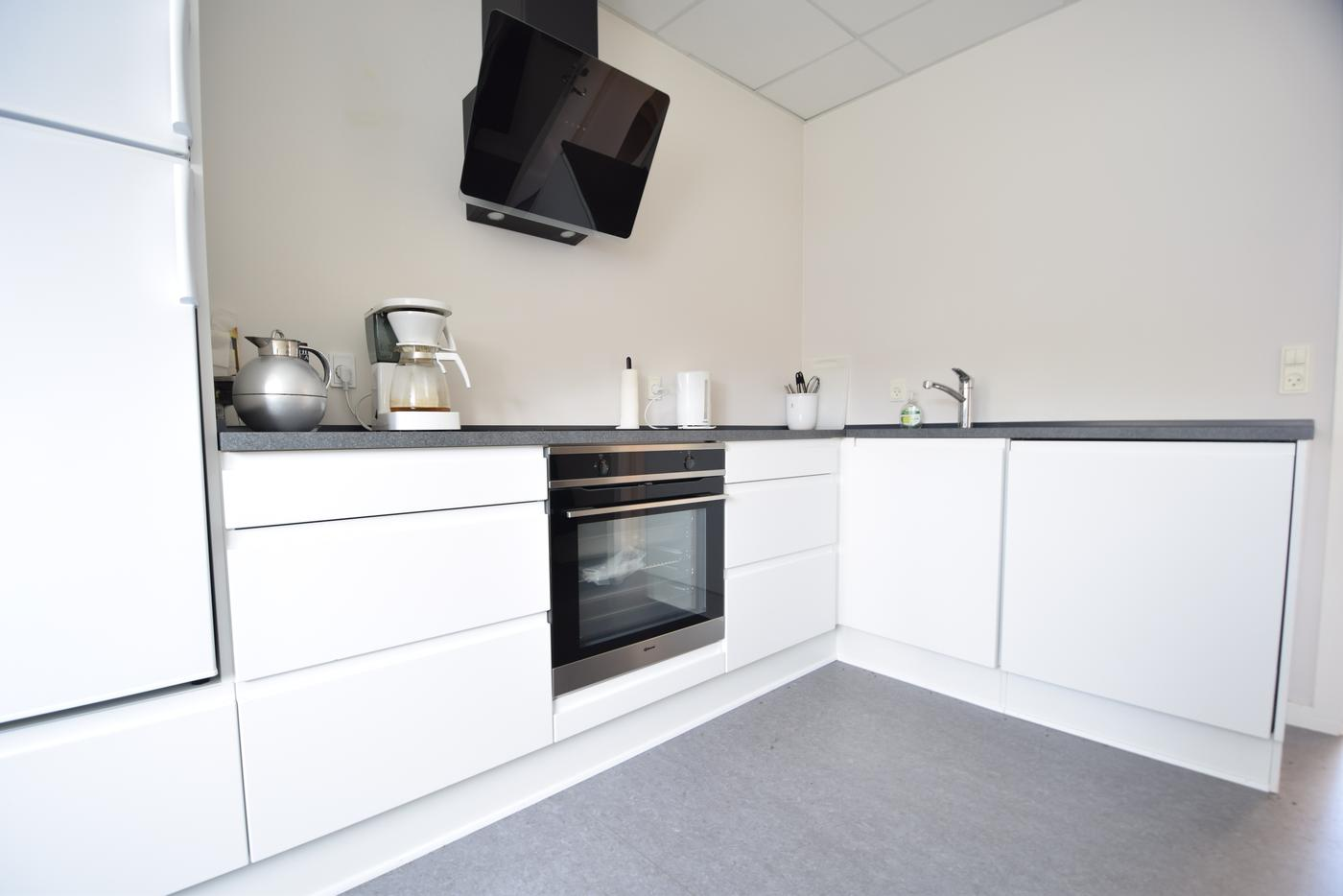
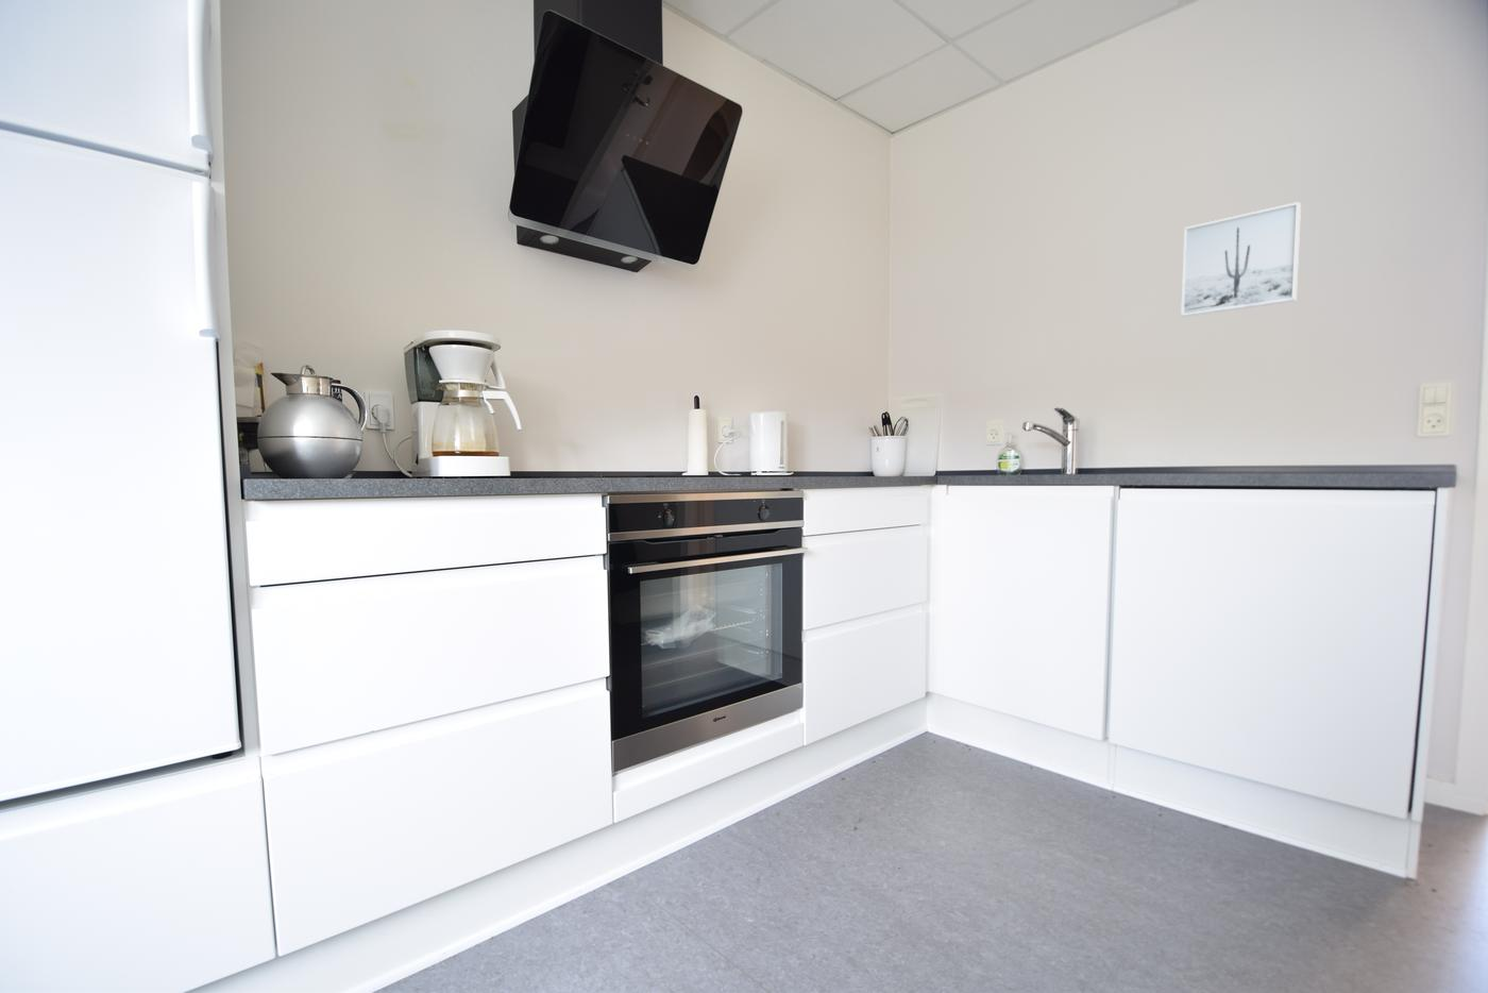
+ wall art (1238, 263)
